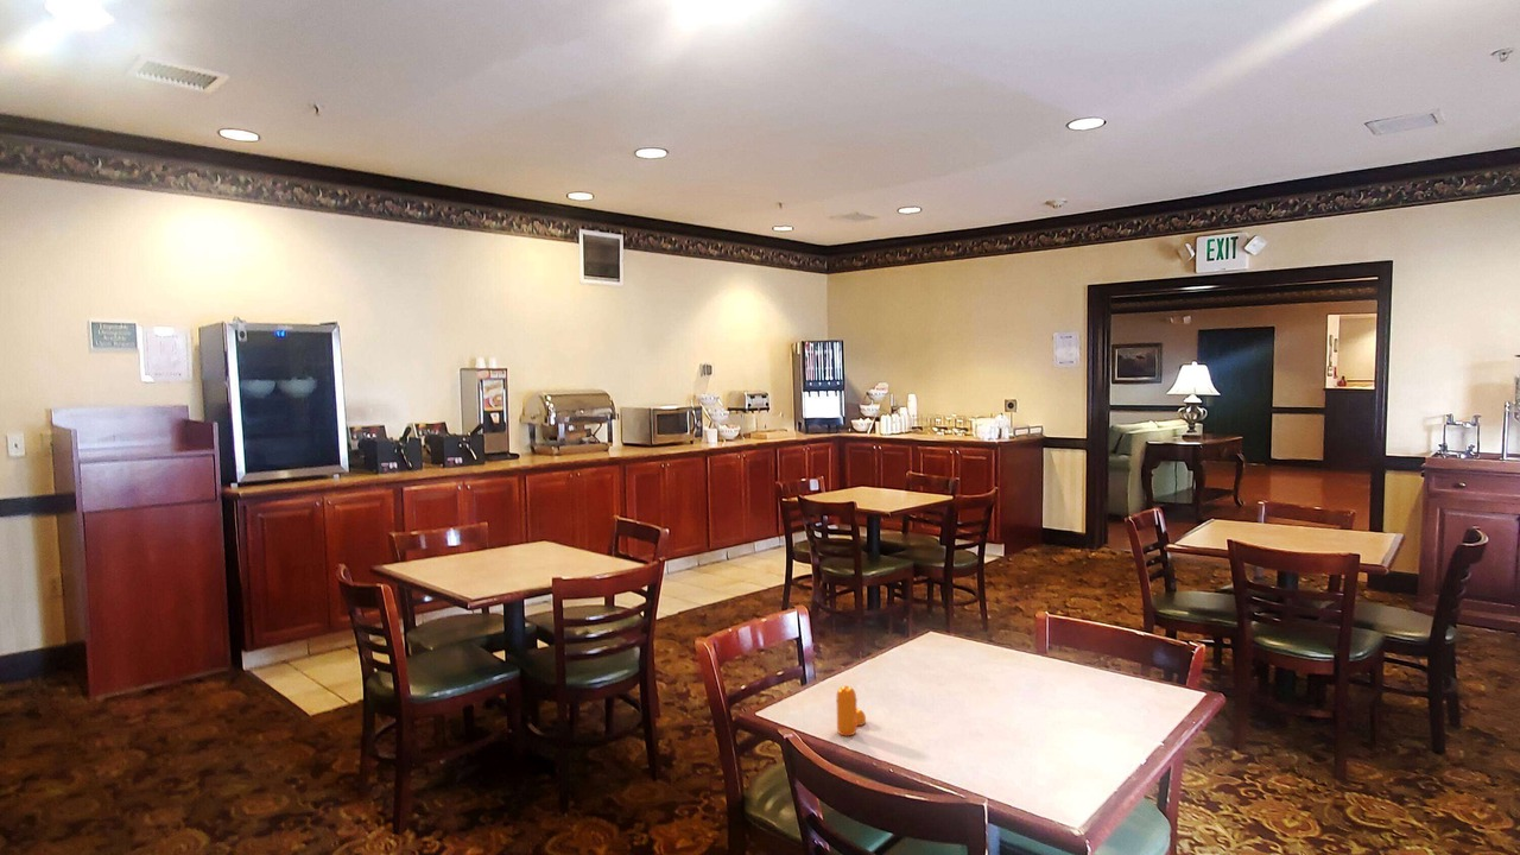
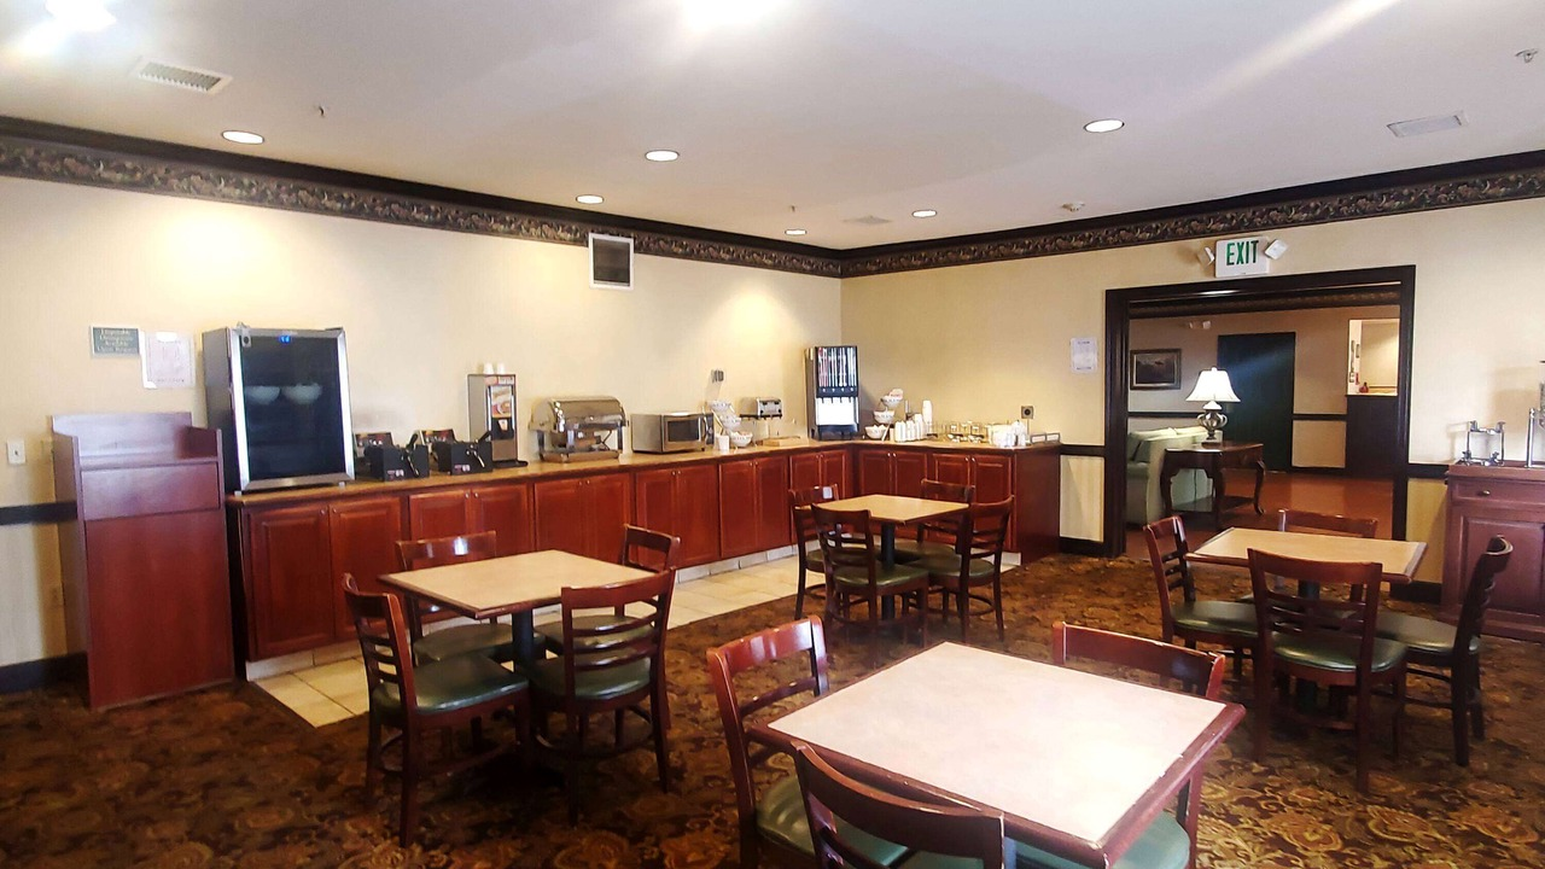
- pepper shaker (851, 704)
